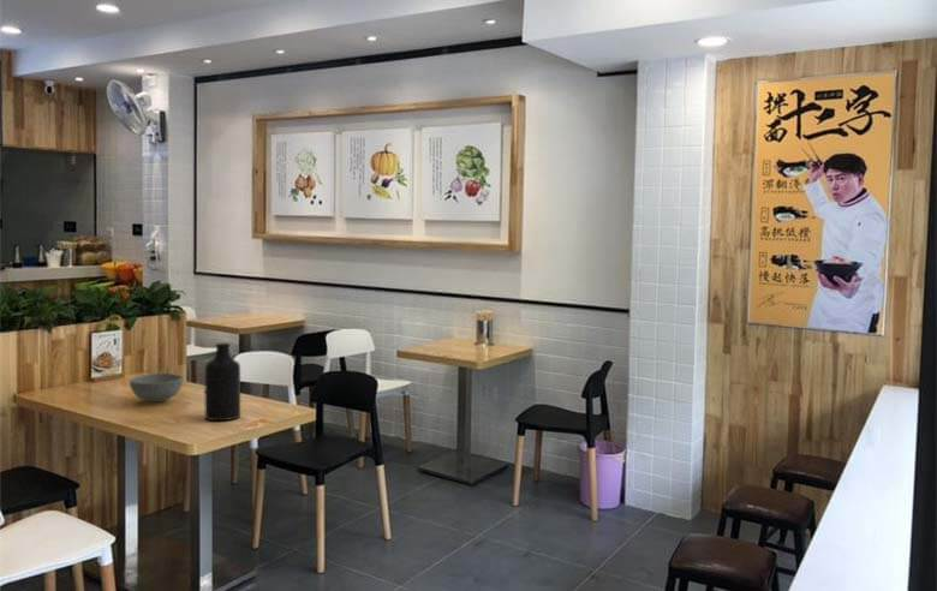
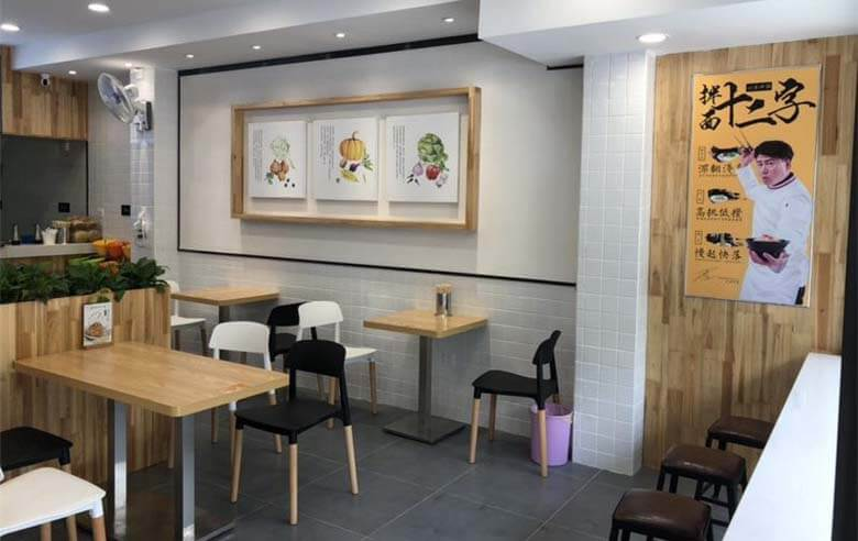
- bowl (156, 388)
- bottle (222, 380)
